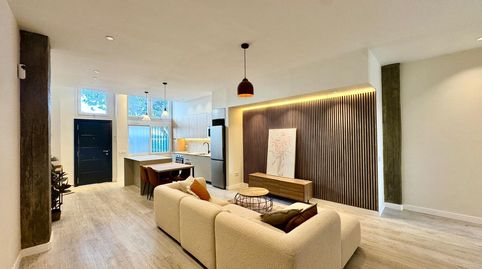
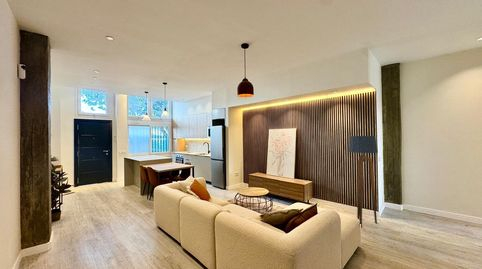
+ floor lamp (362, 179)
